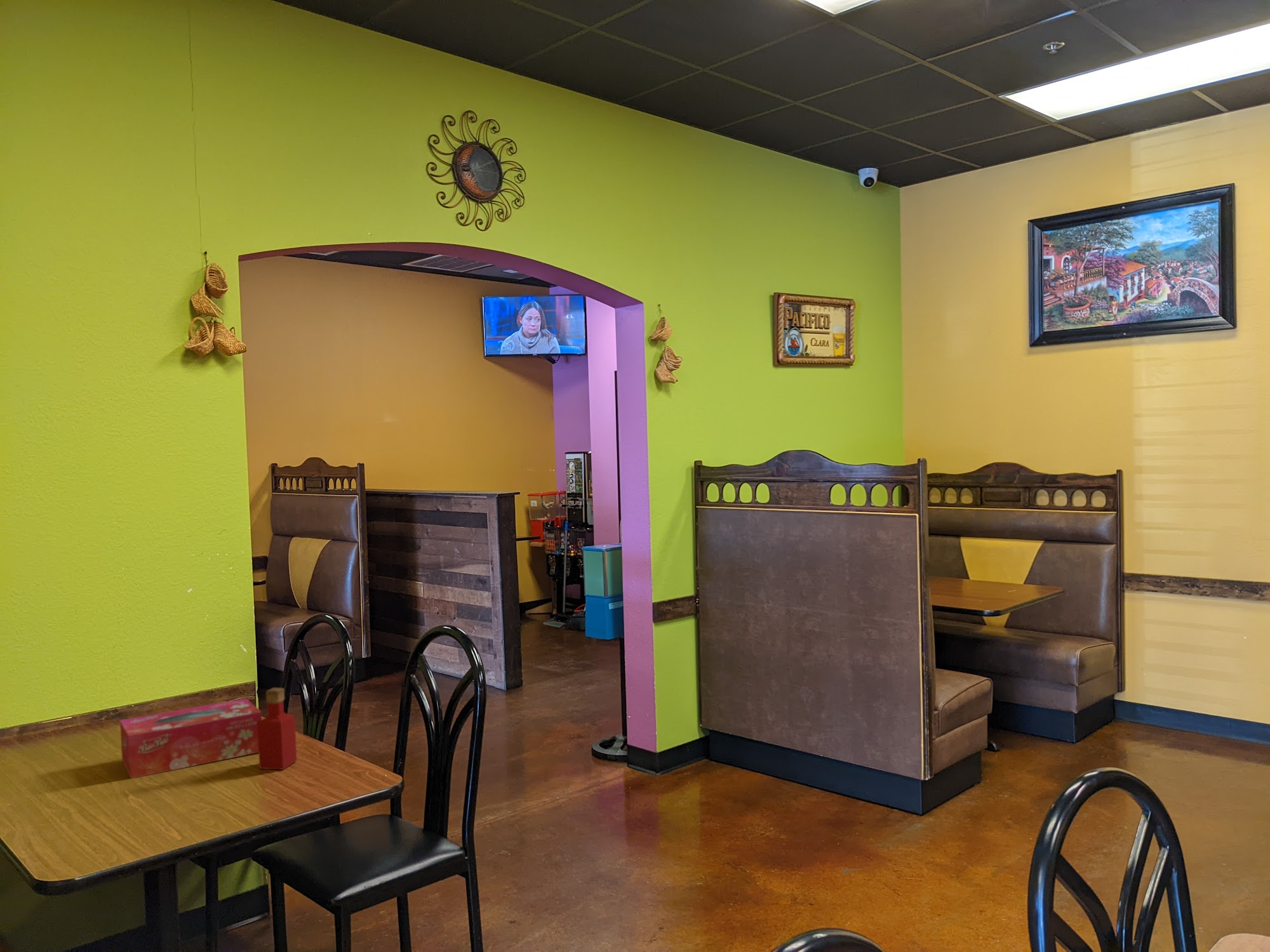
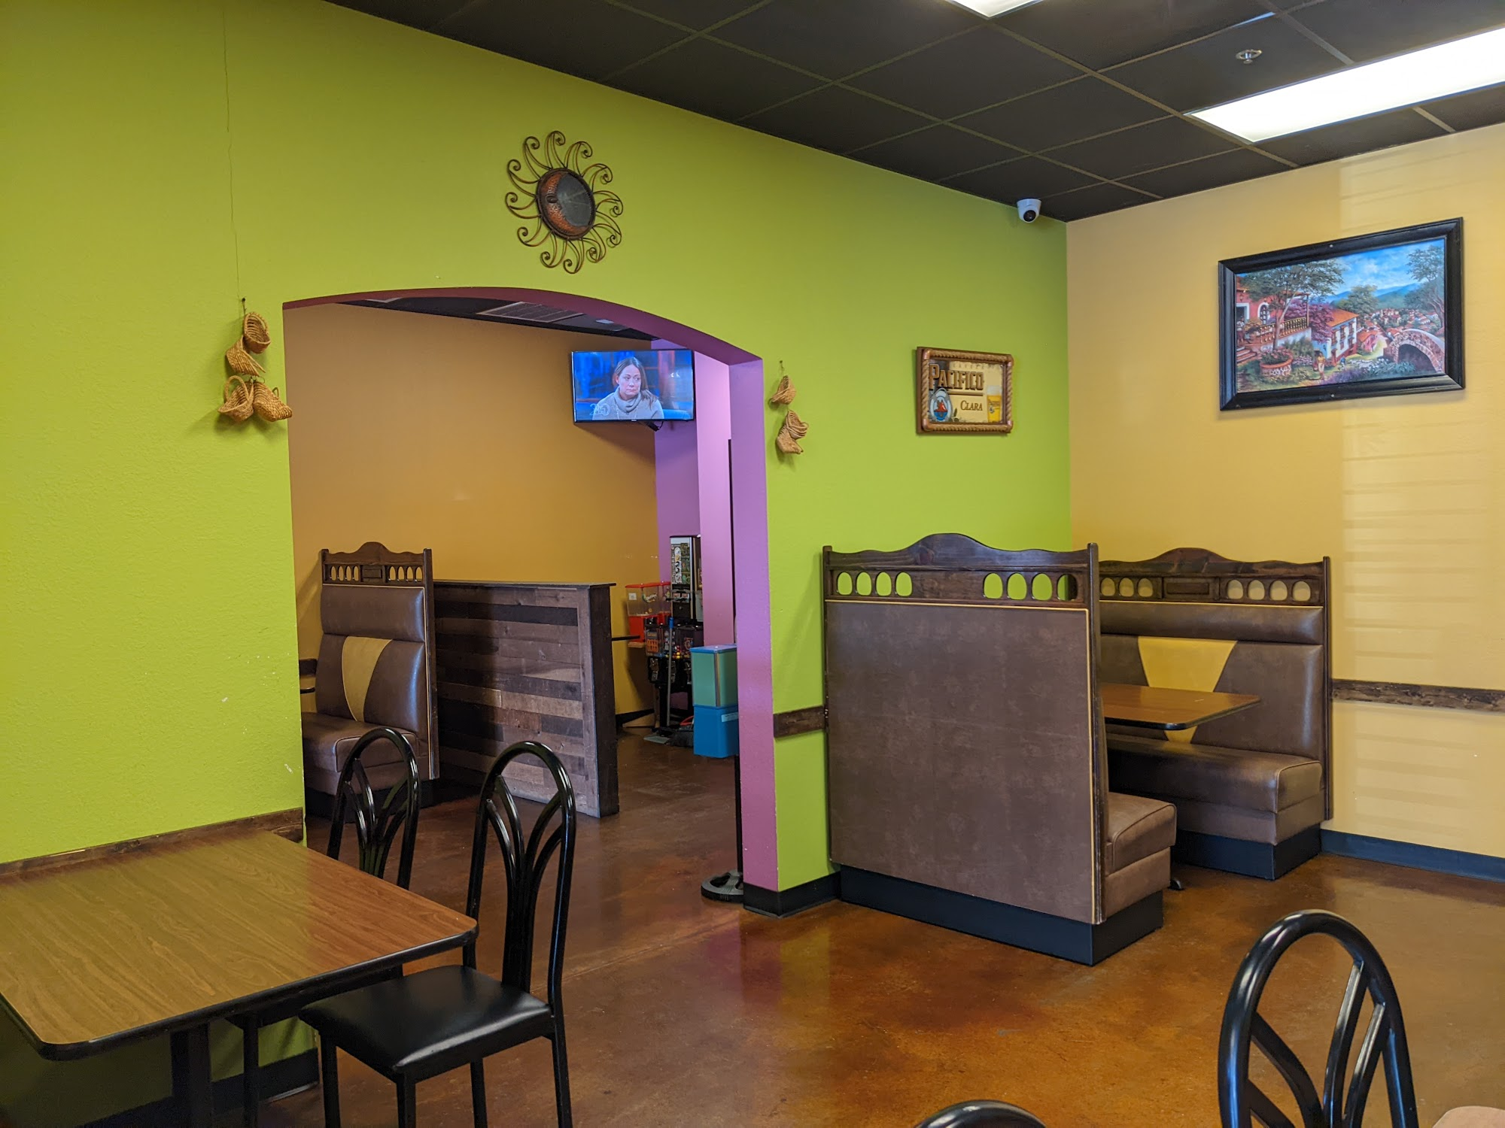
- tabasco sauce (276, 727)
- tissue box (192, 736)
